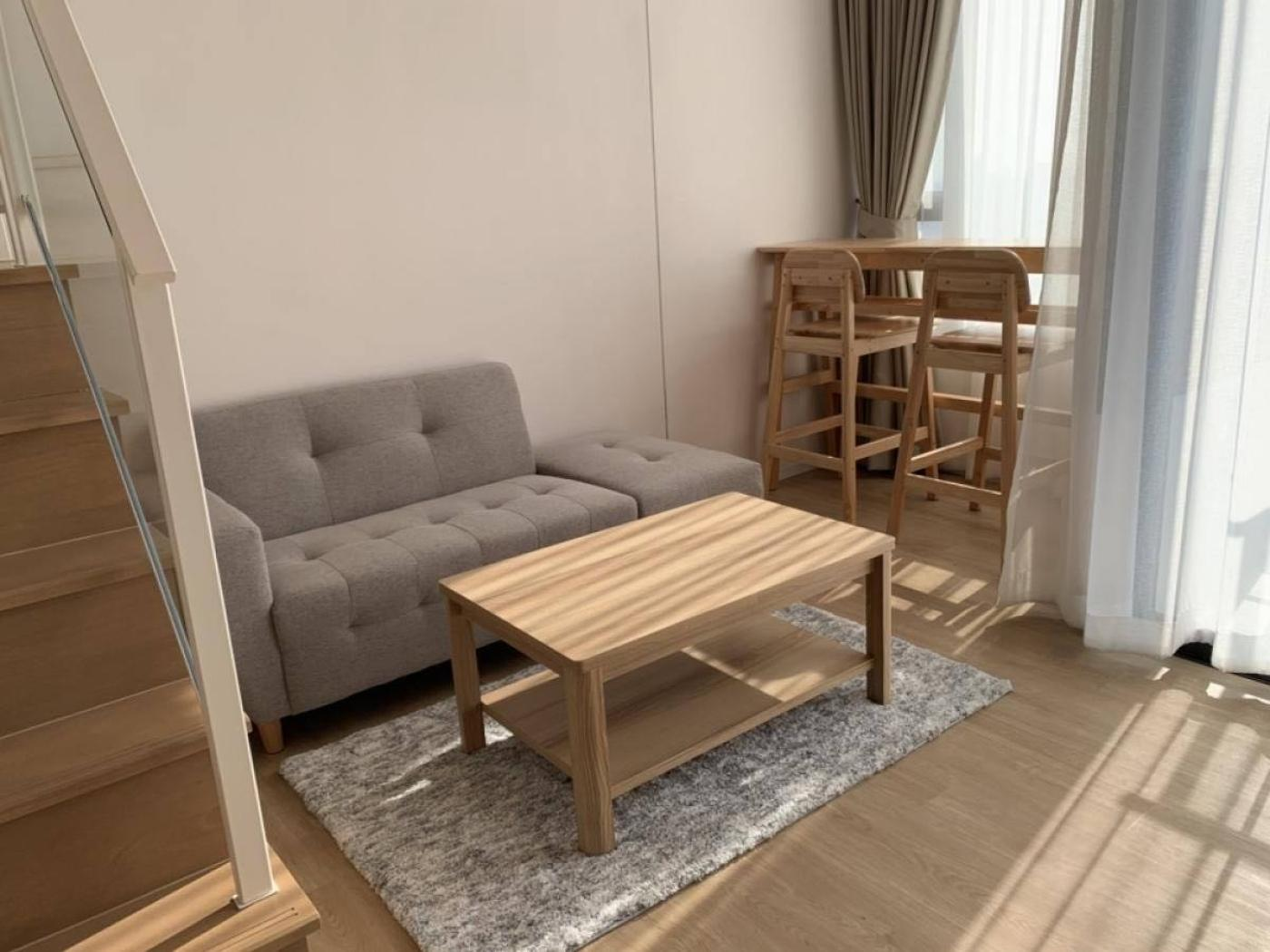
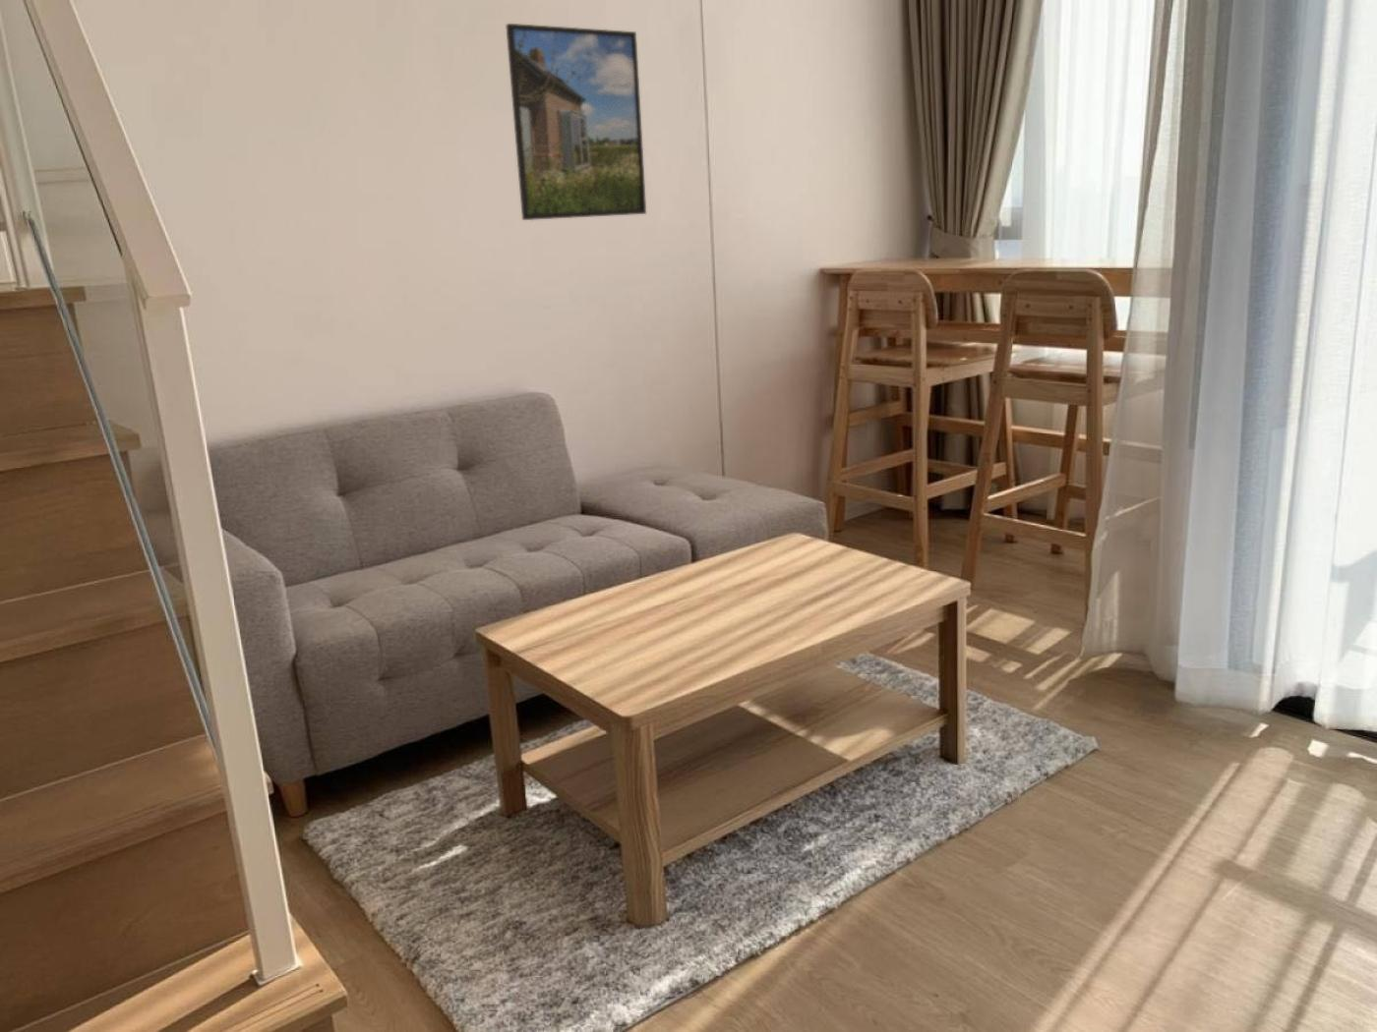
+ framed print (579, 124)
